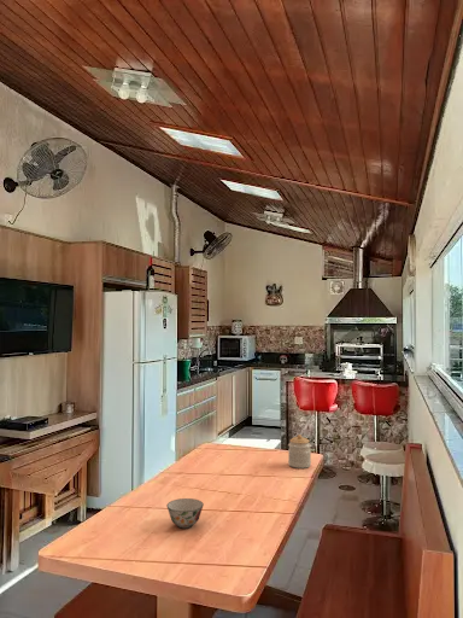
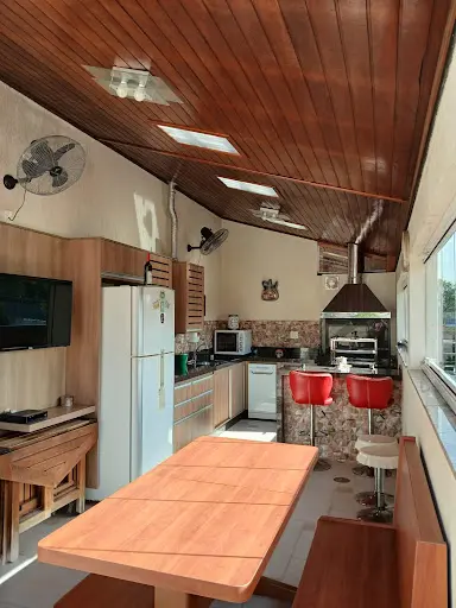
- jar (299, 449)
- soup bowl (184, 514)
